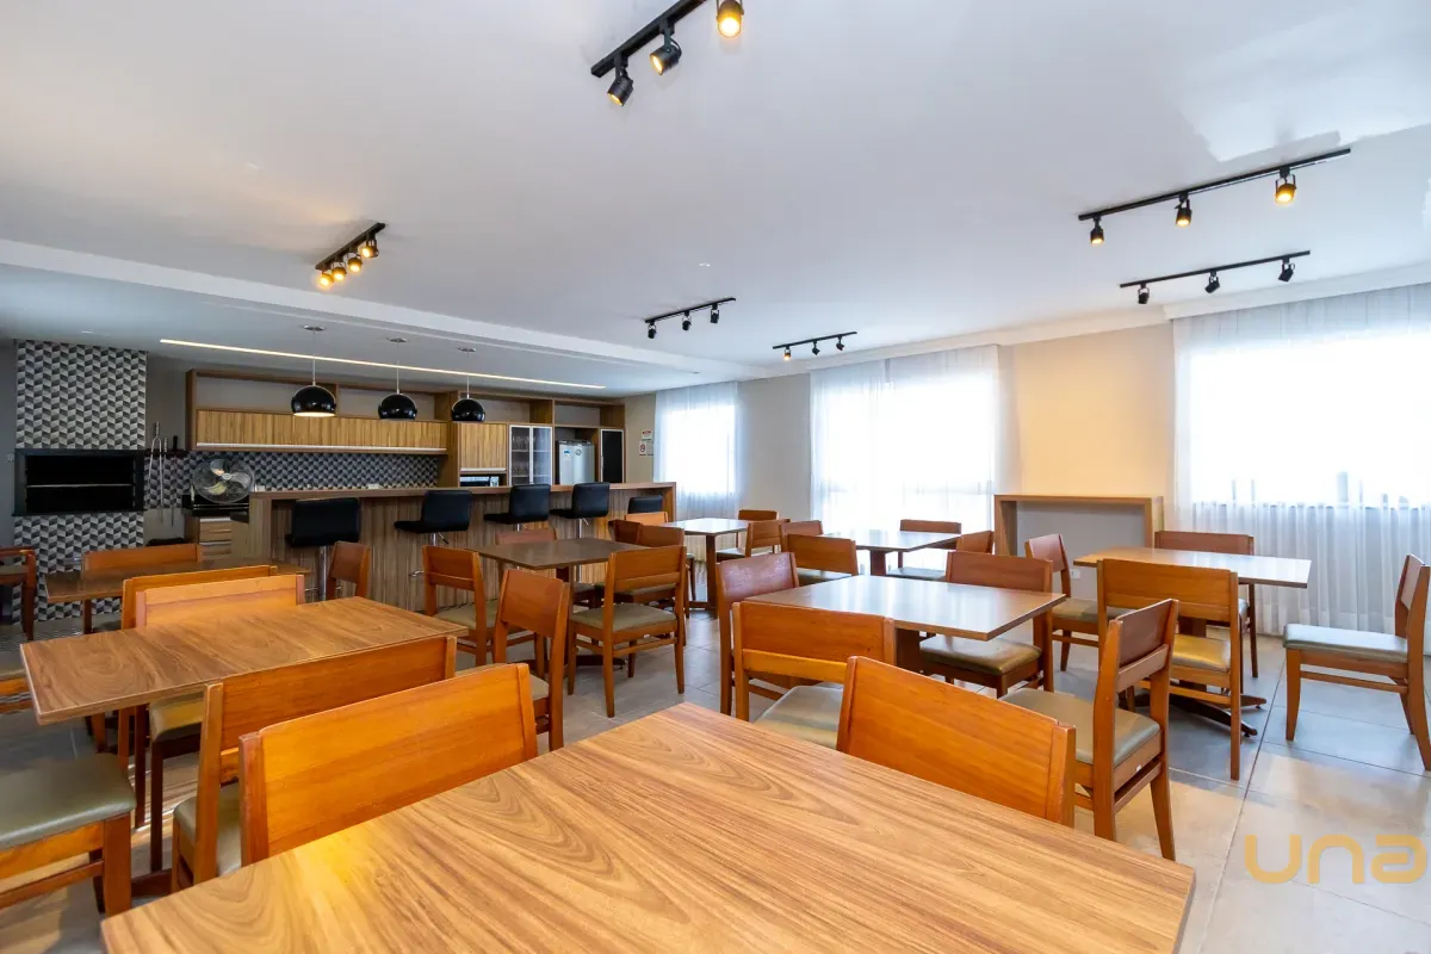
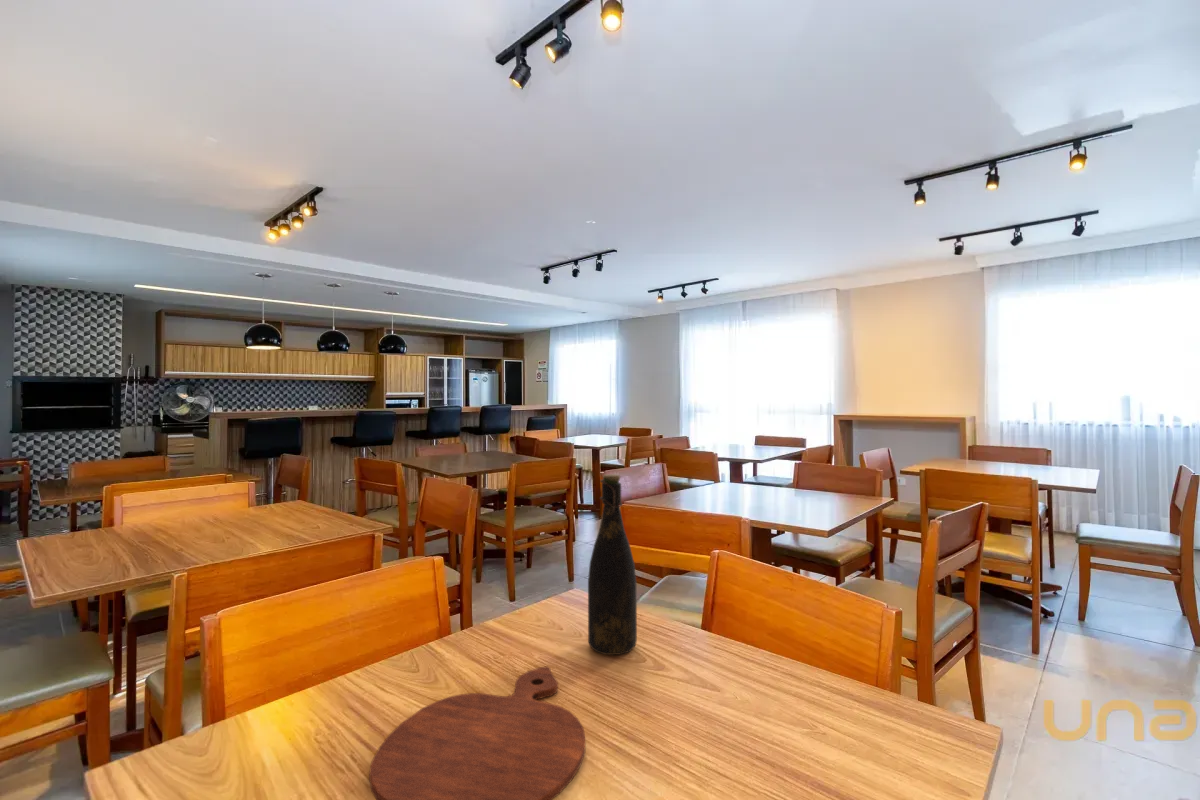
+ bottle (612, 560)
+ cutting board (499, 727)
